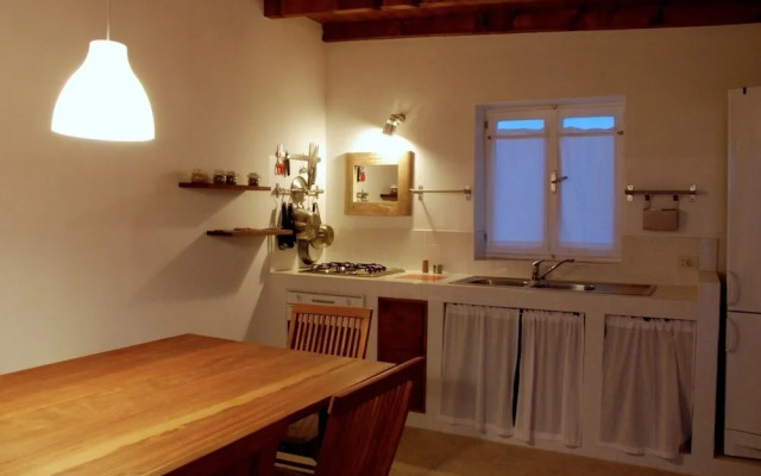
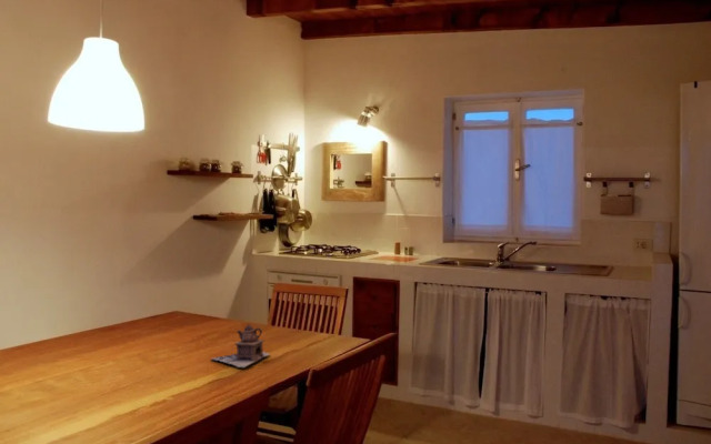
+ teapot (247, 342)
